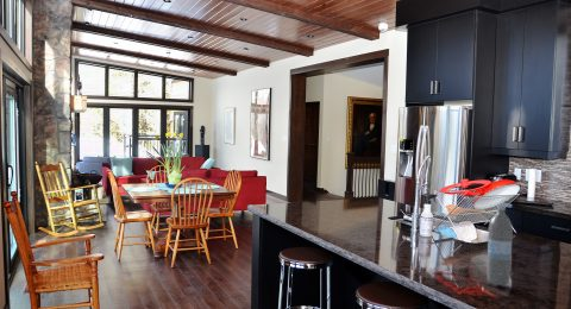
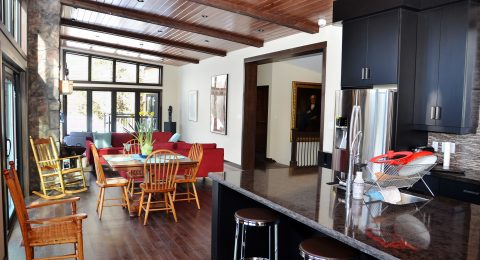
- water bottle (500, 245)
